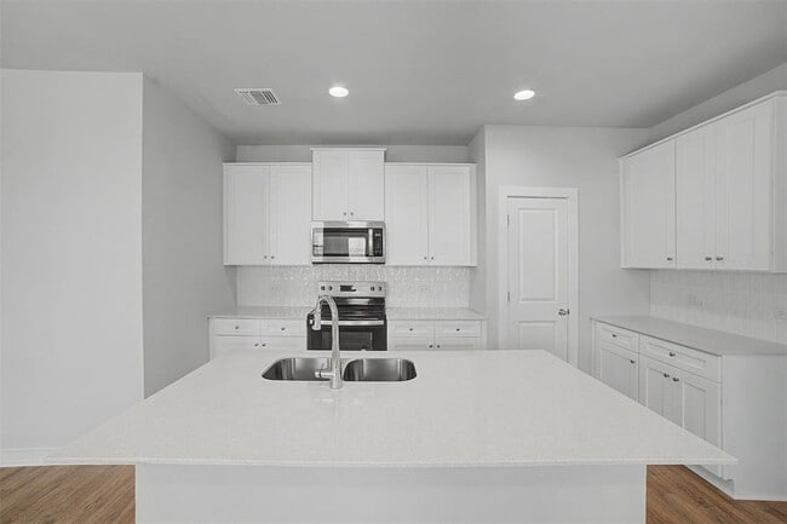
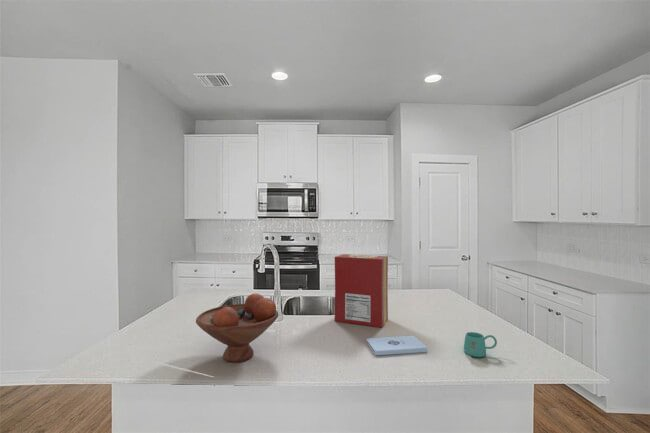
+ cereal box (361, 288)
+ notepad (395, 344)
+ mug (480, 344)
+ fruit bowl (238, 327)
